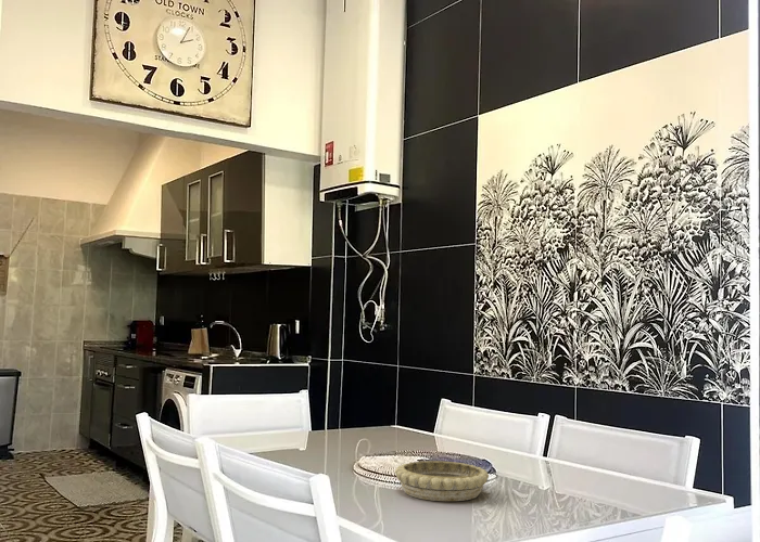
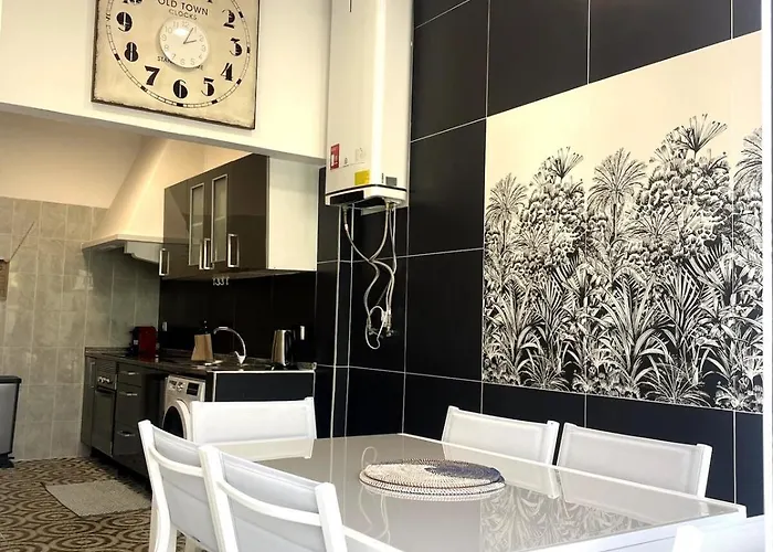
- decorative bowl (441, 479)
